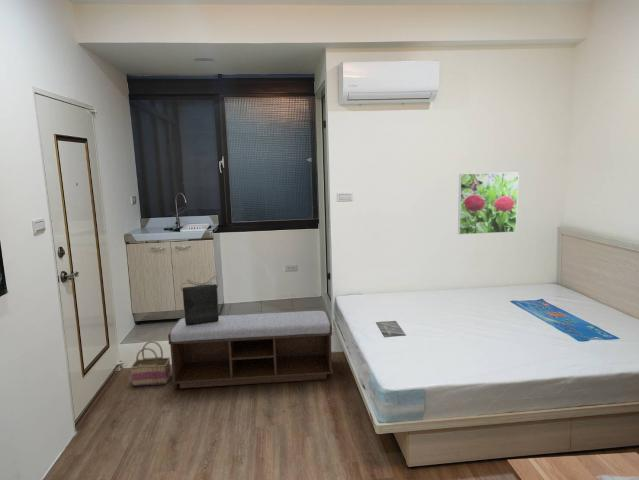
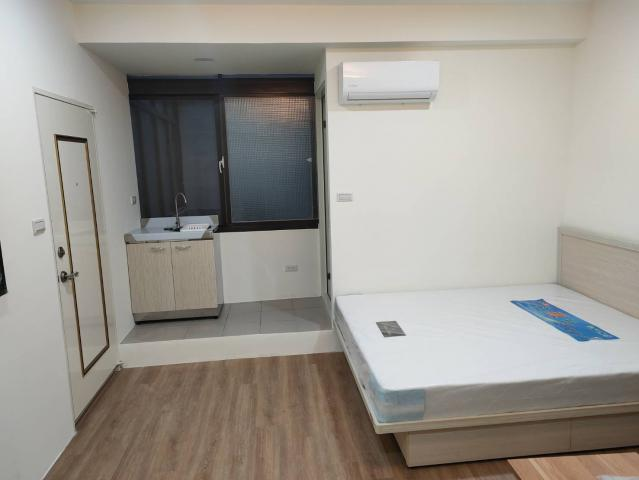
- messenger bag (200, 300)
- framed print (488, 203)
- bench (253, 347)
- basket (150, 362)
